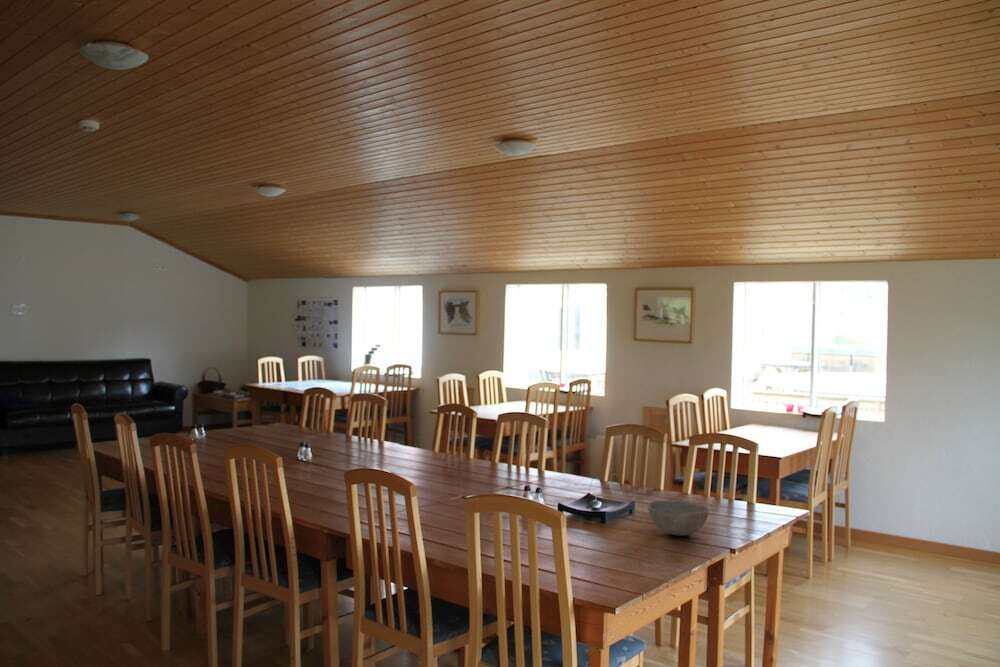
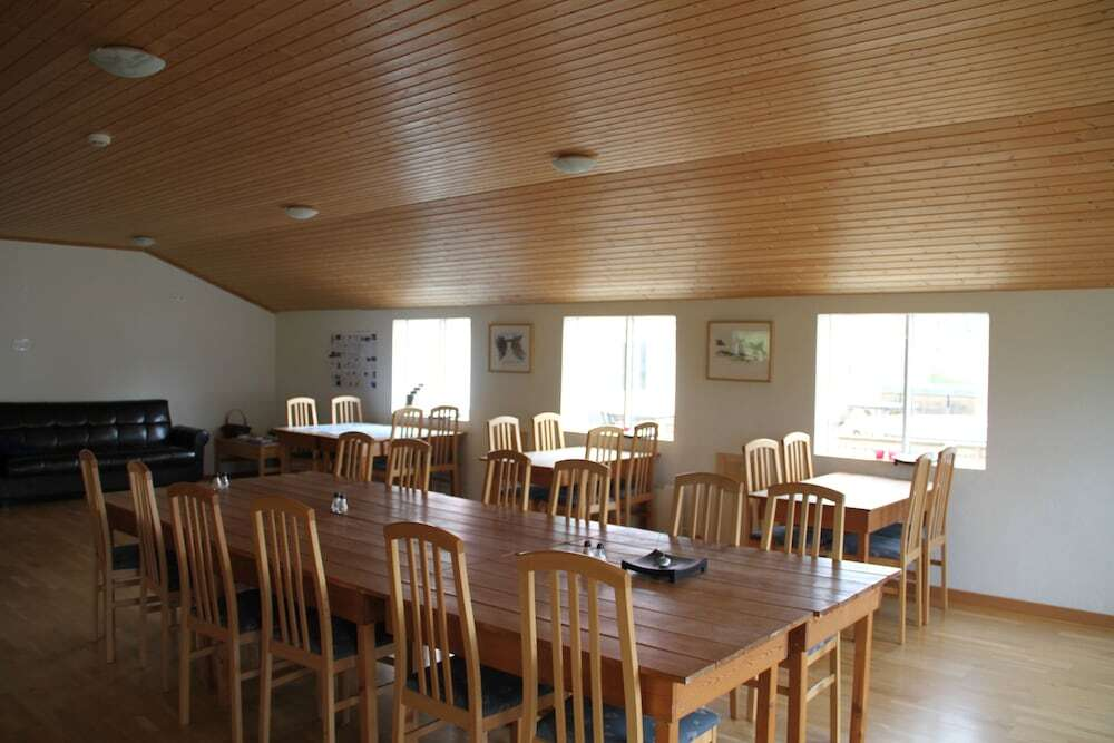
- bowl (677, 520)
